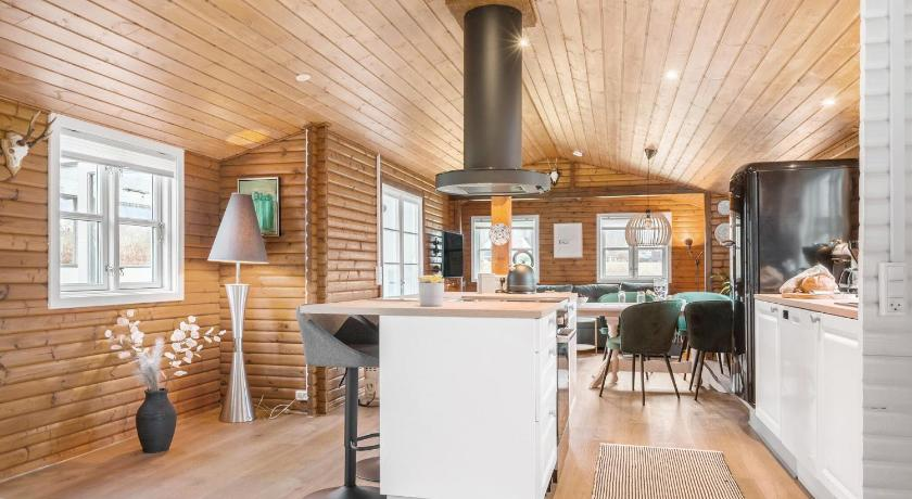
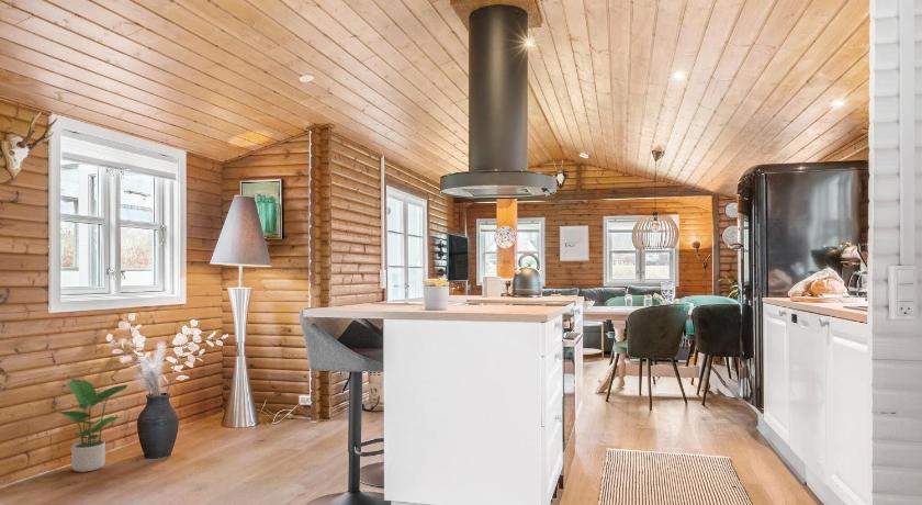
+ potted plant (89, 425)
